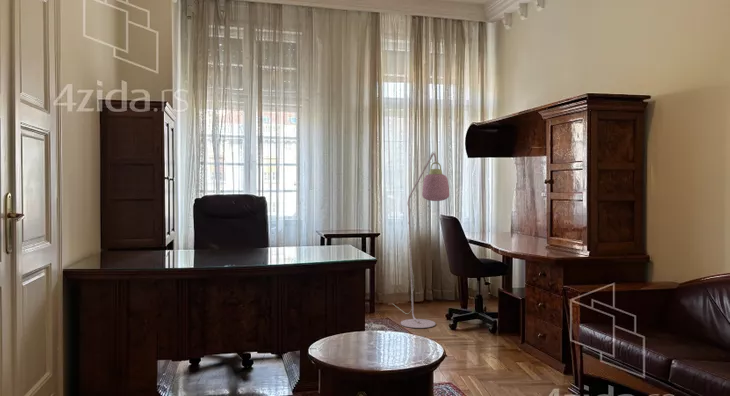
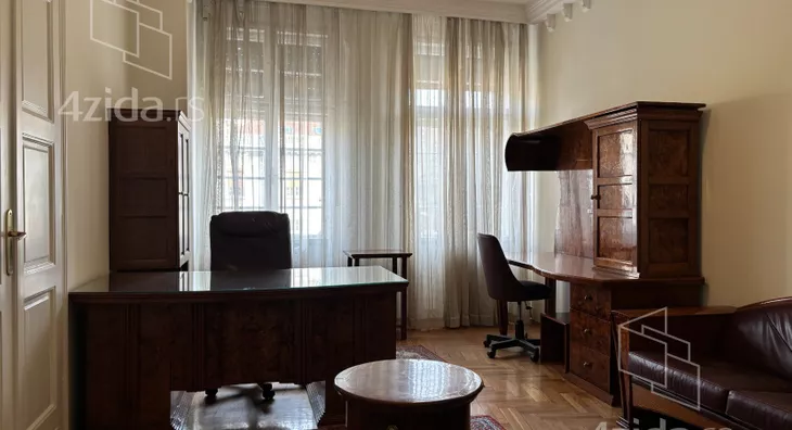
- floor lamp (411, 236)
